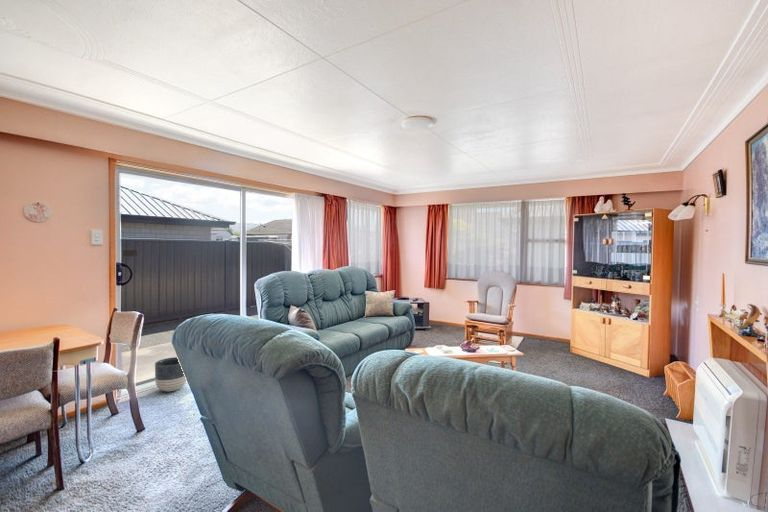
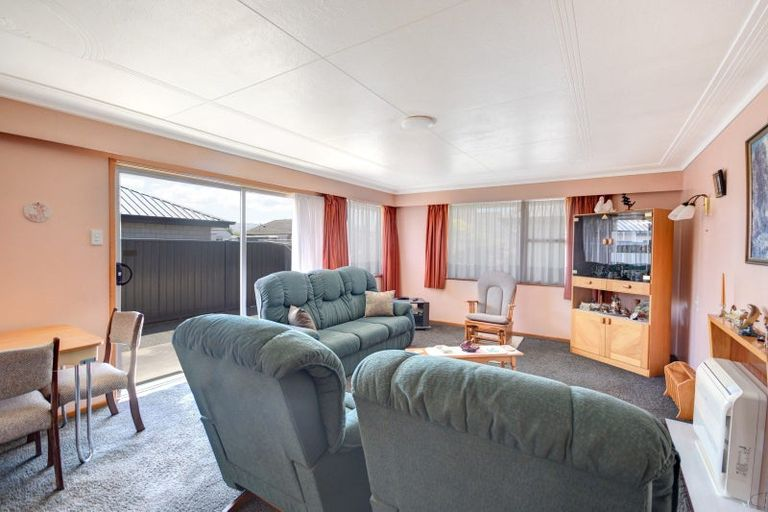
- planter (171, 375)
